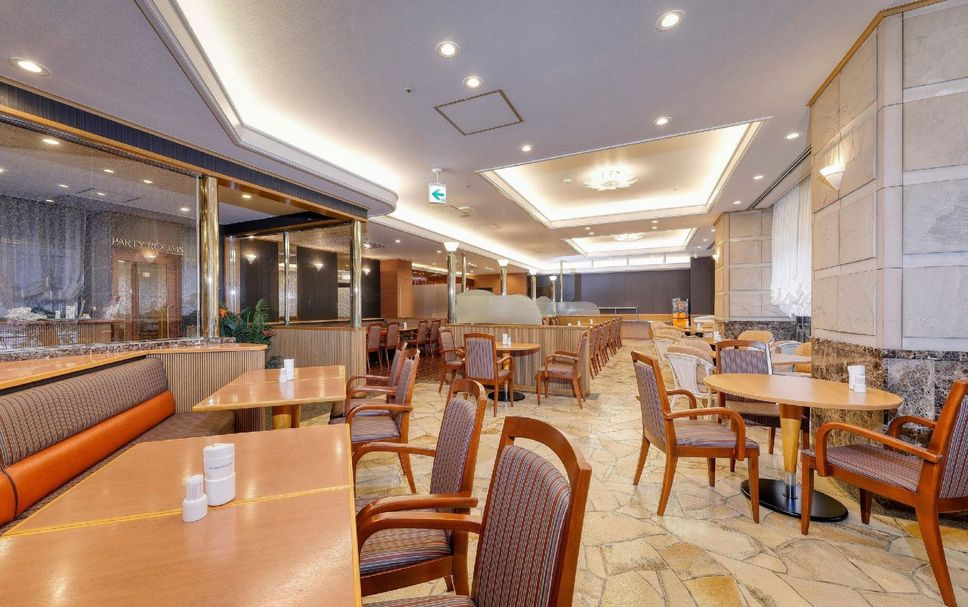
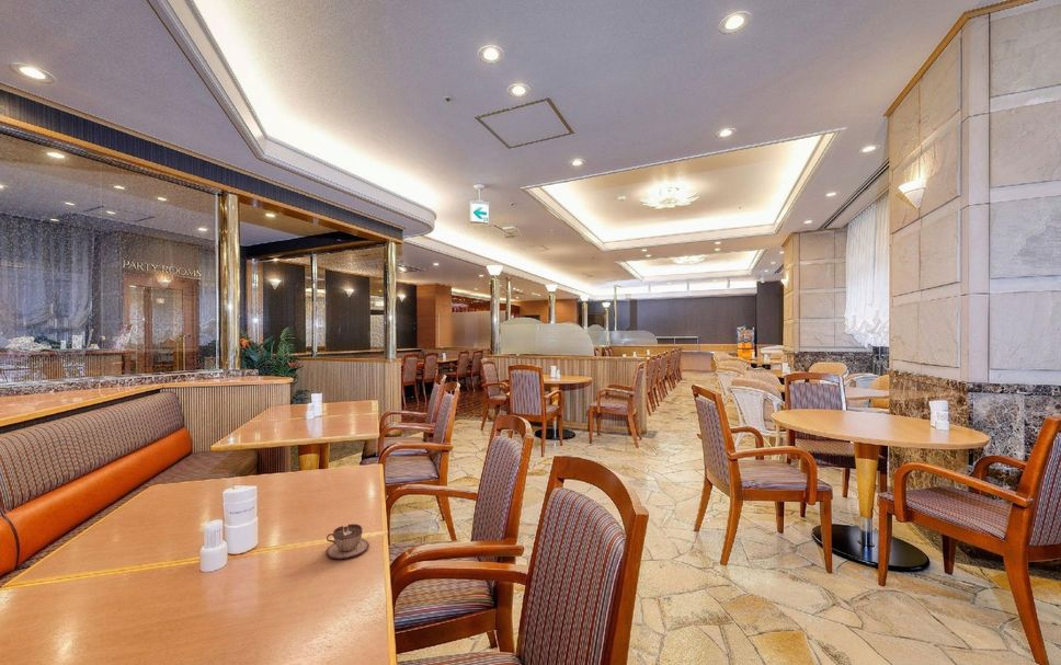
+ teacup (347, 539)
